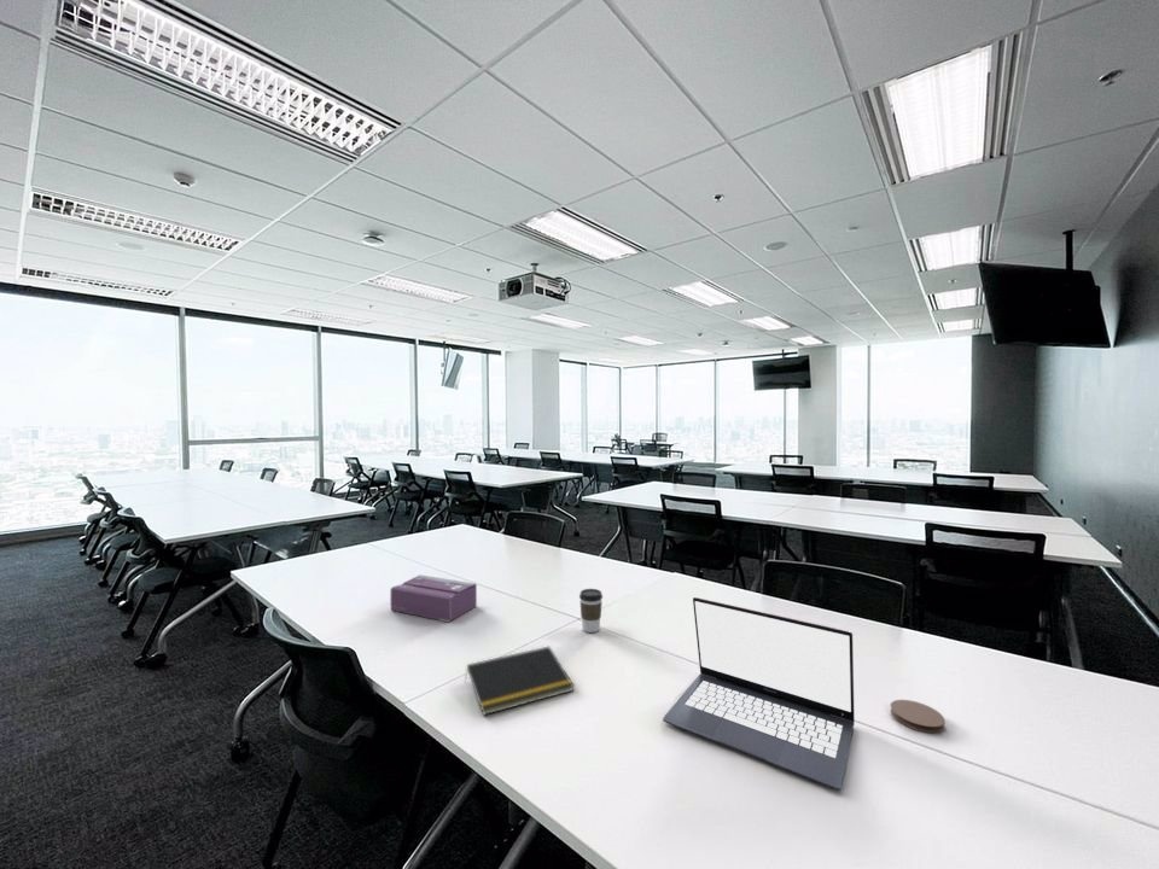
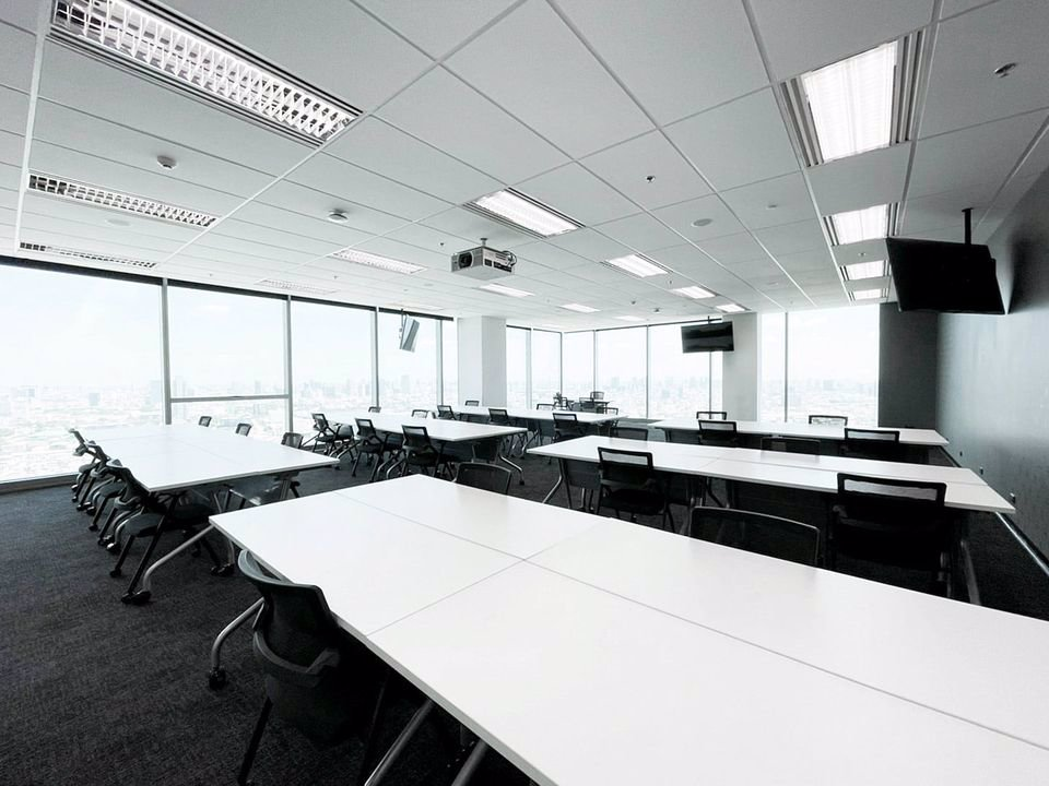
- notepad (519, 677)
- coffee cup (590, 610)
- laptop (757, 672)
- tissue box (433, 596)
- coaster (916, 715)
